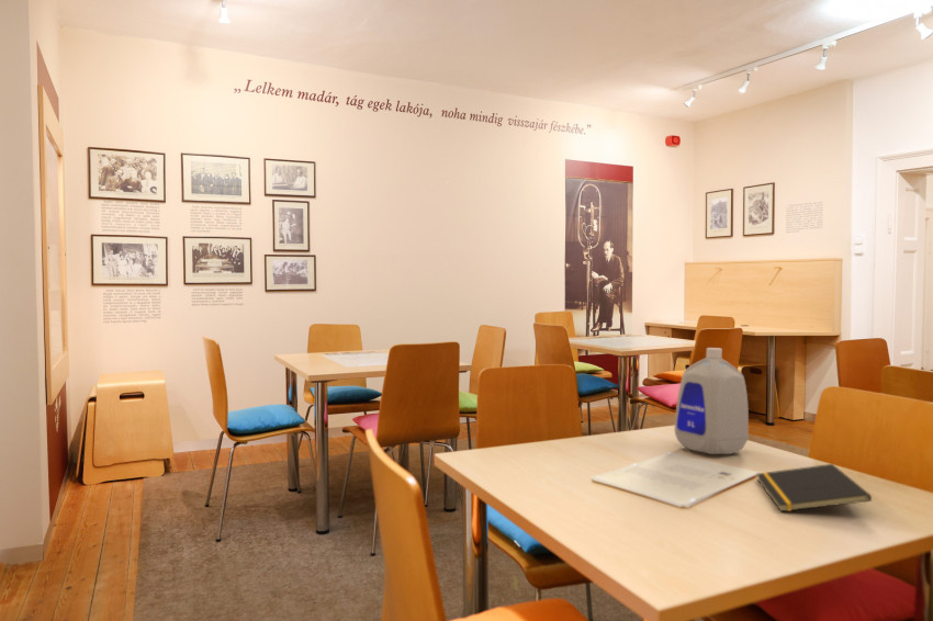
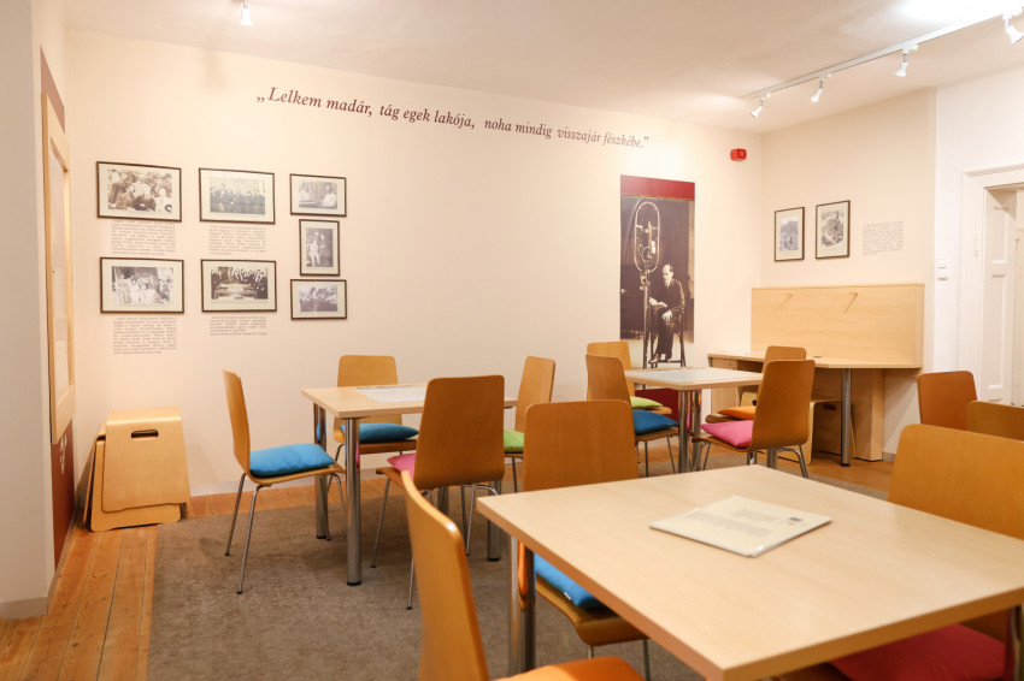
- notepad (808, 486)
- bottle (710, 398)
